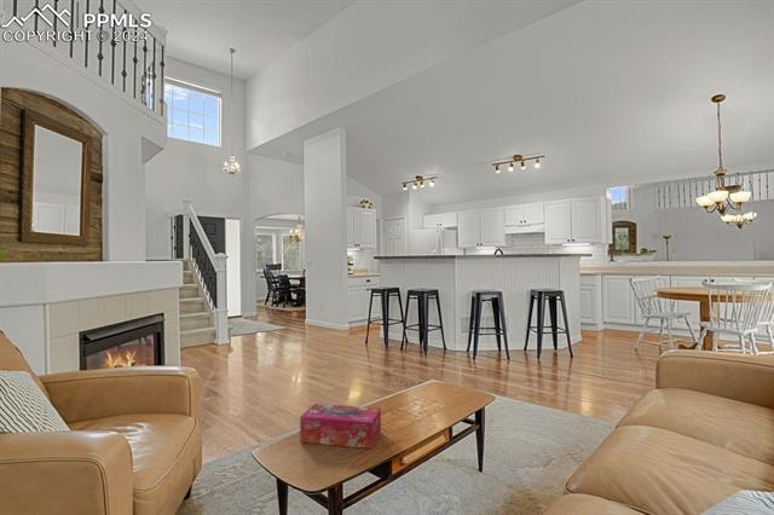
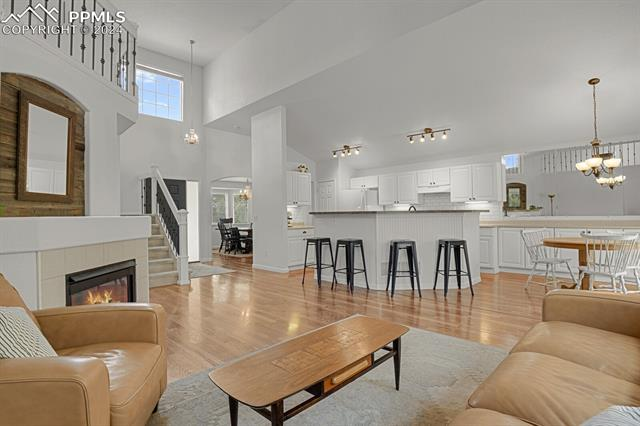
- tissue box (341, 424)
